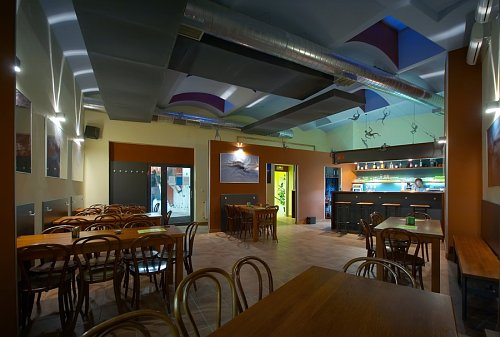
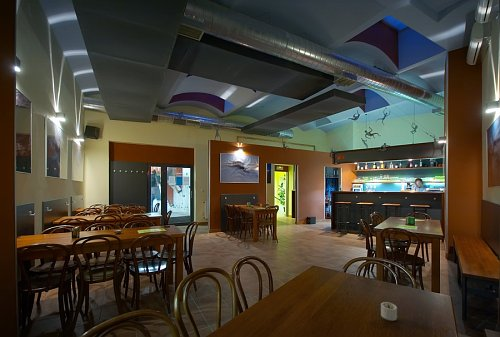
+ candle (386, 308)
